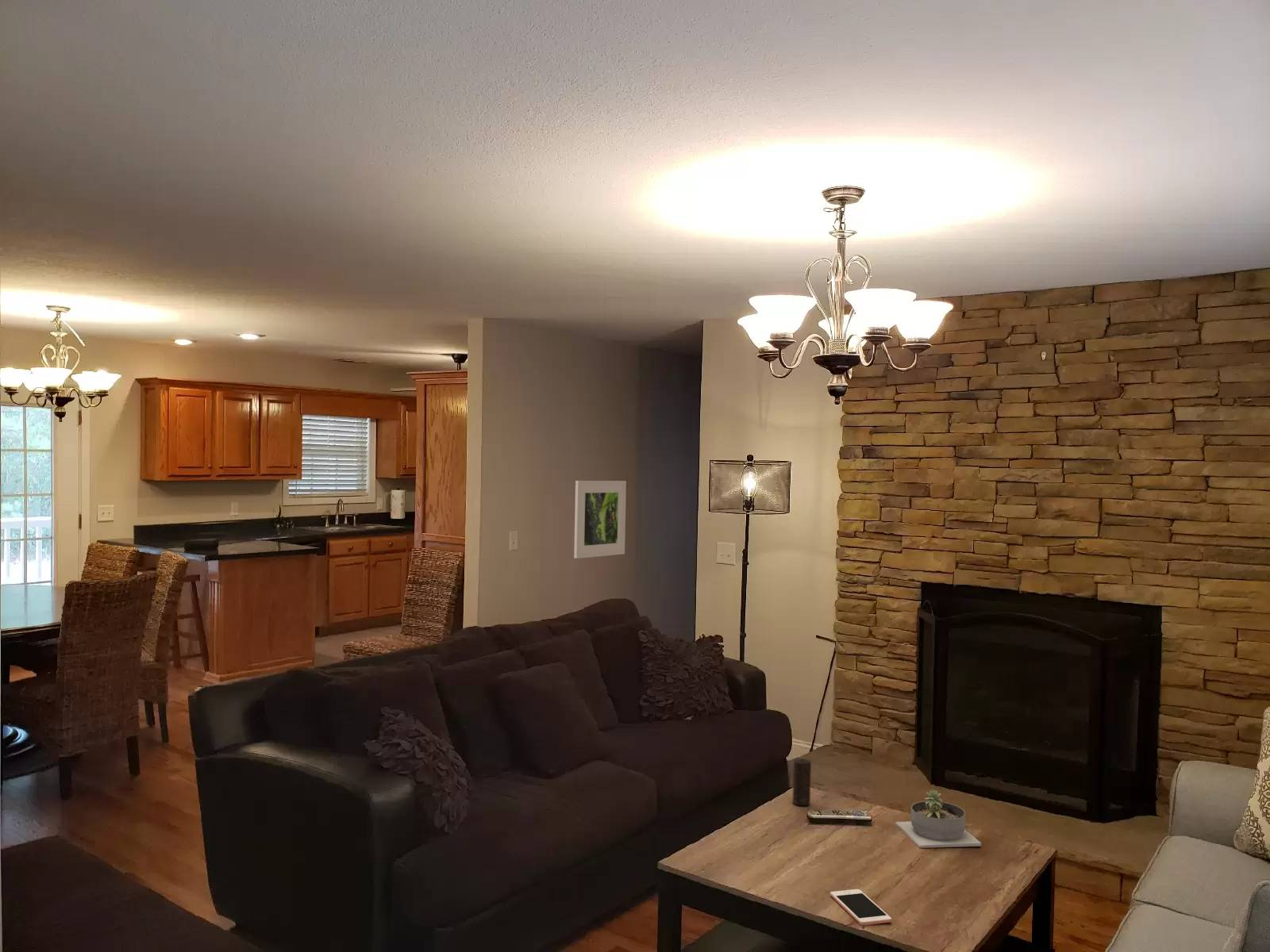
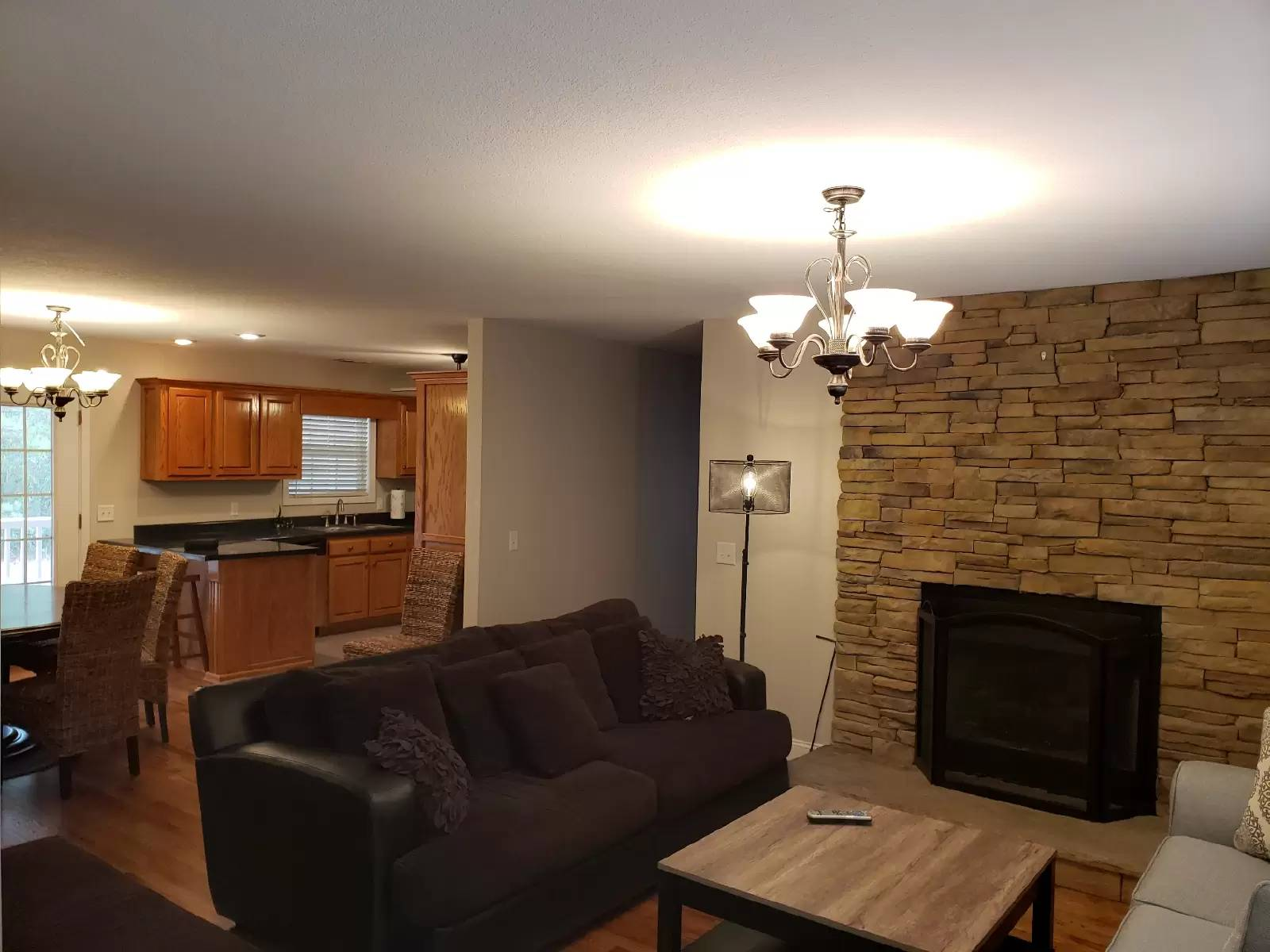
- candle (802, 781)
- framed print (601, 518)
- cell phone (860, 906)
- succulent planter (937, 812)
